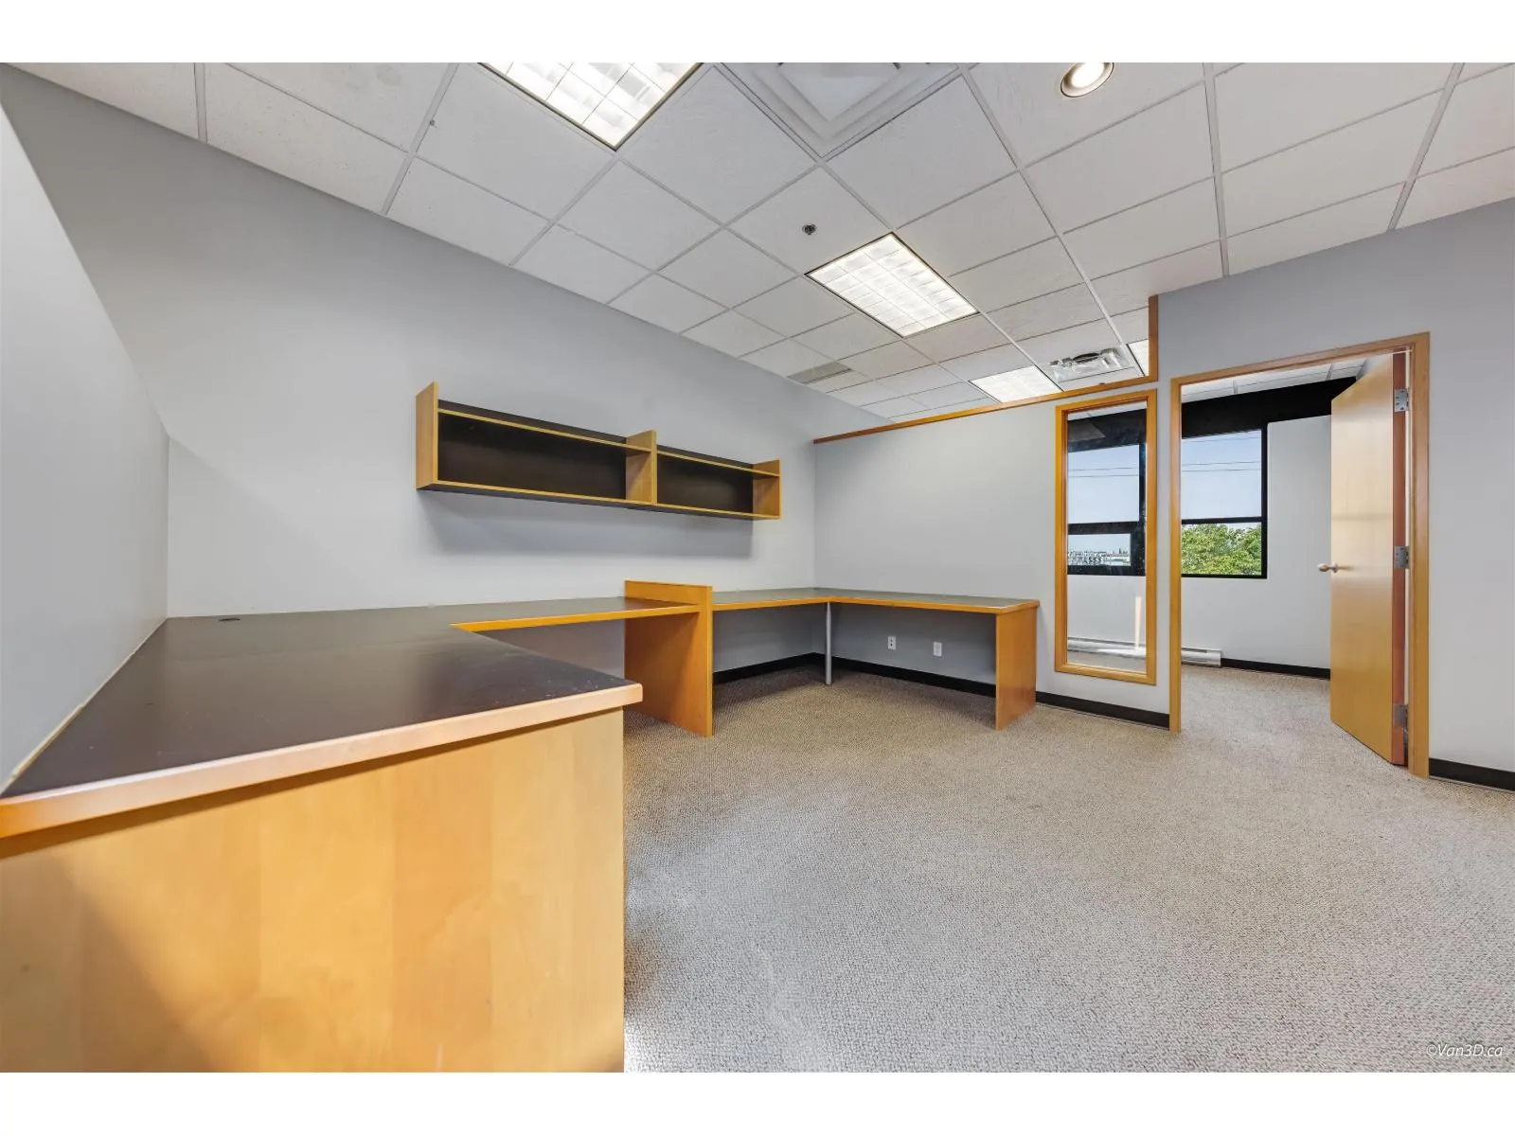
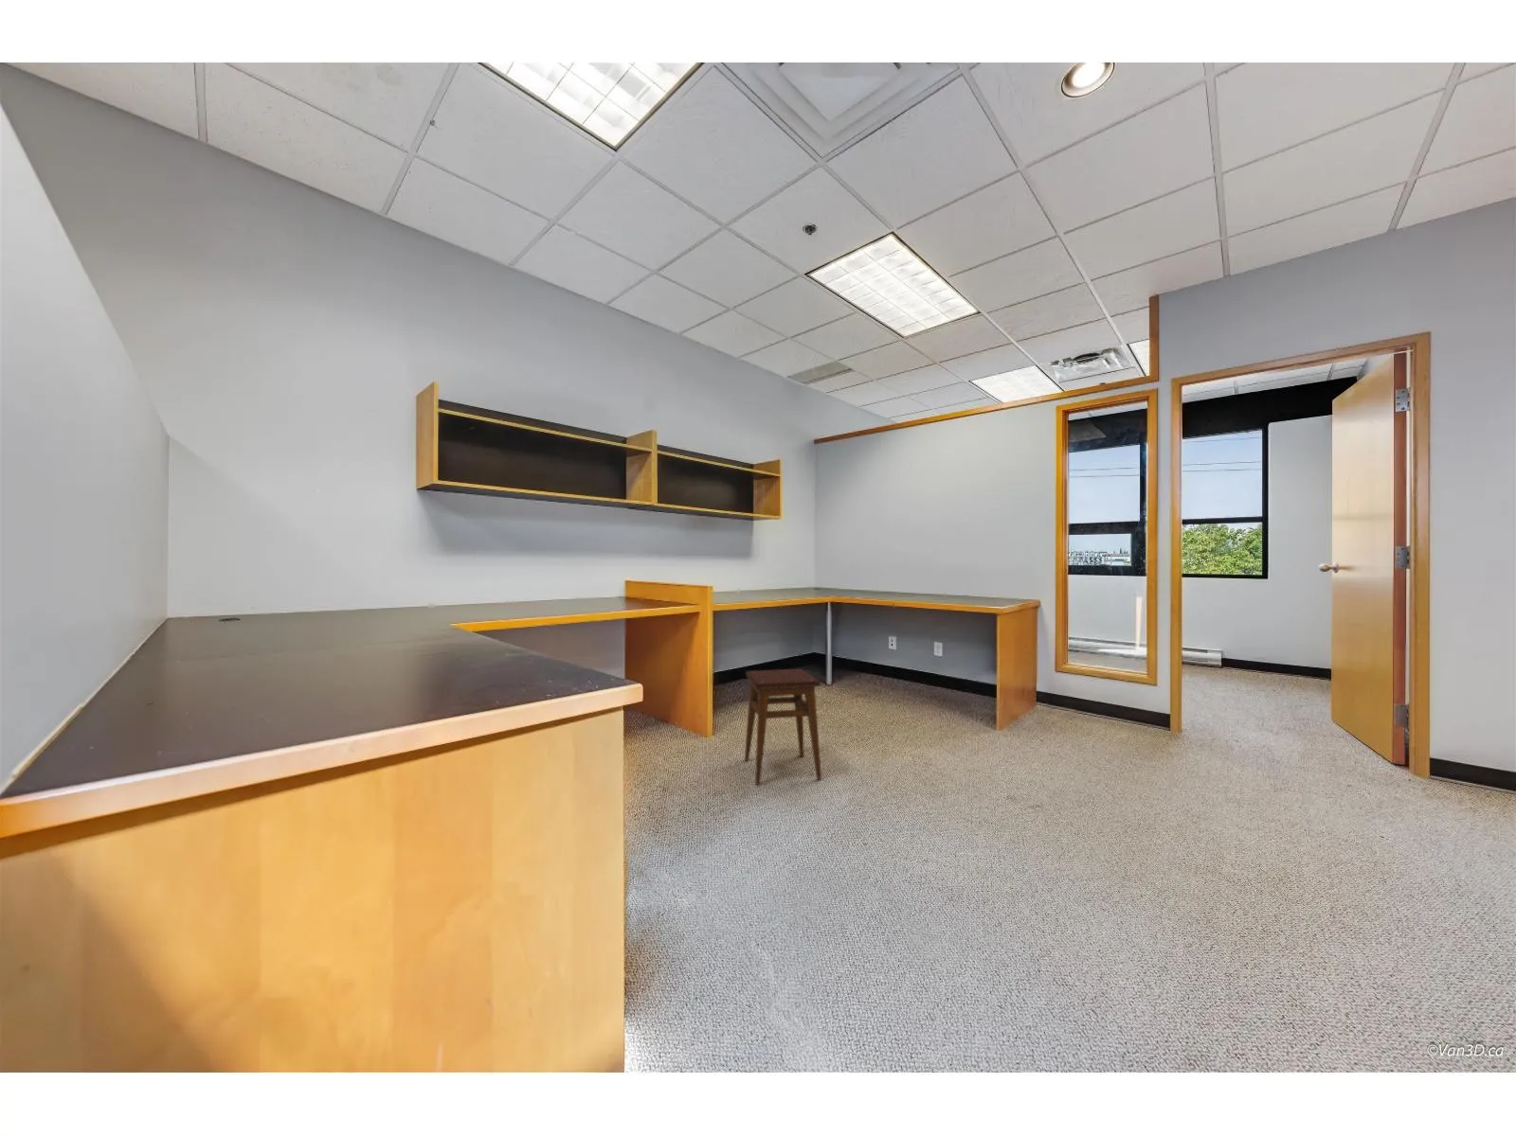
+ stool (781, 717)
